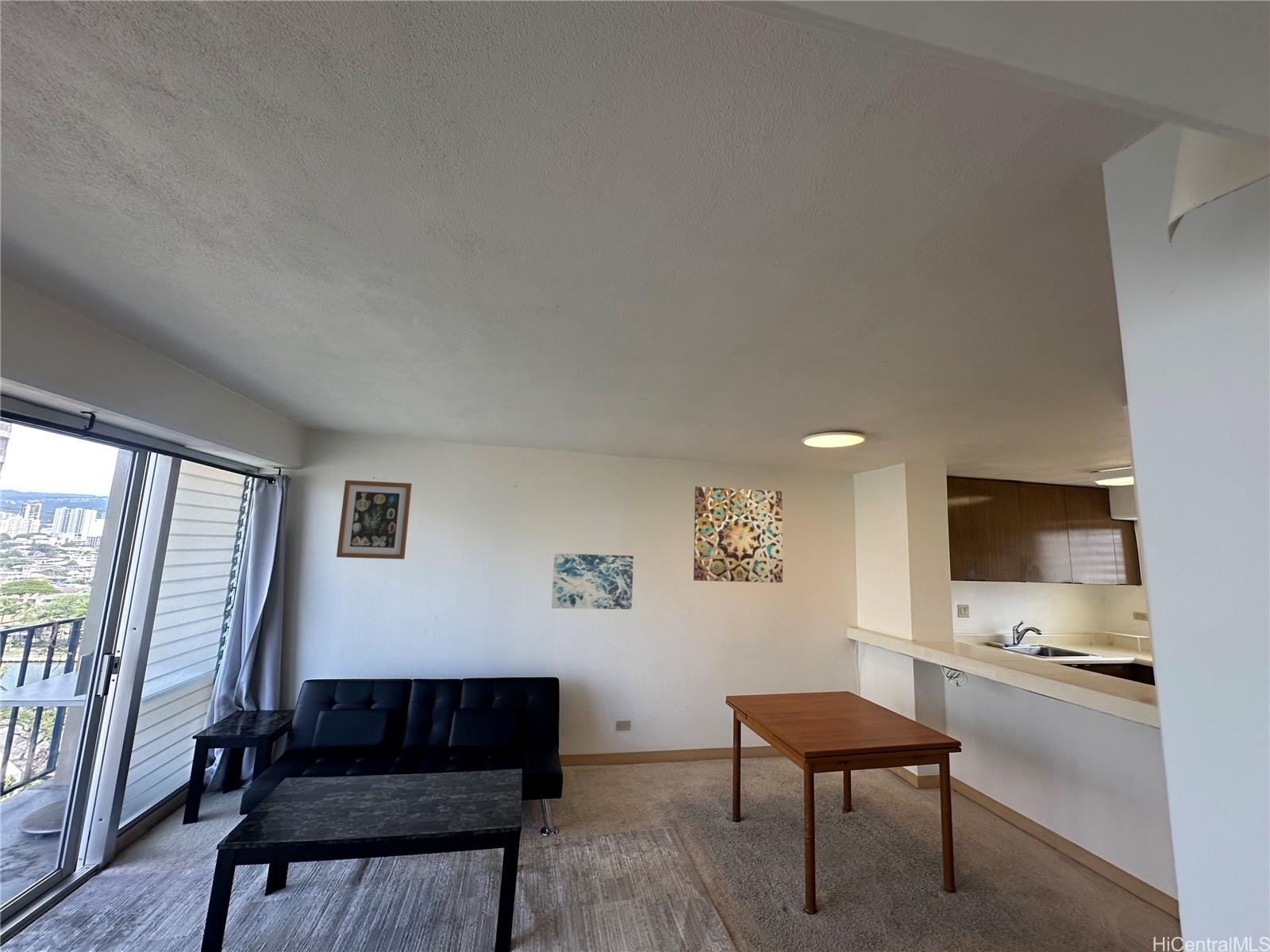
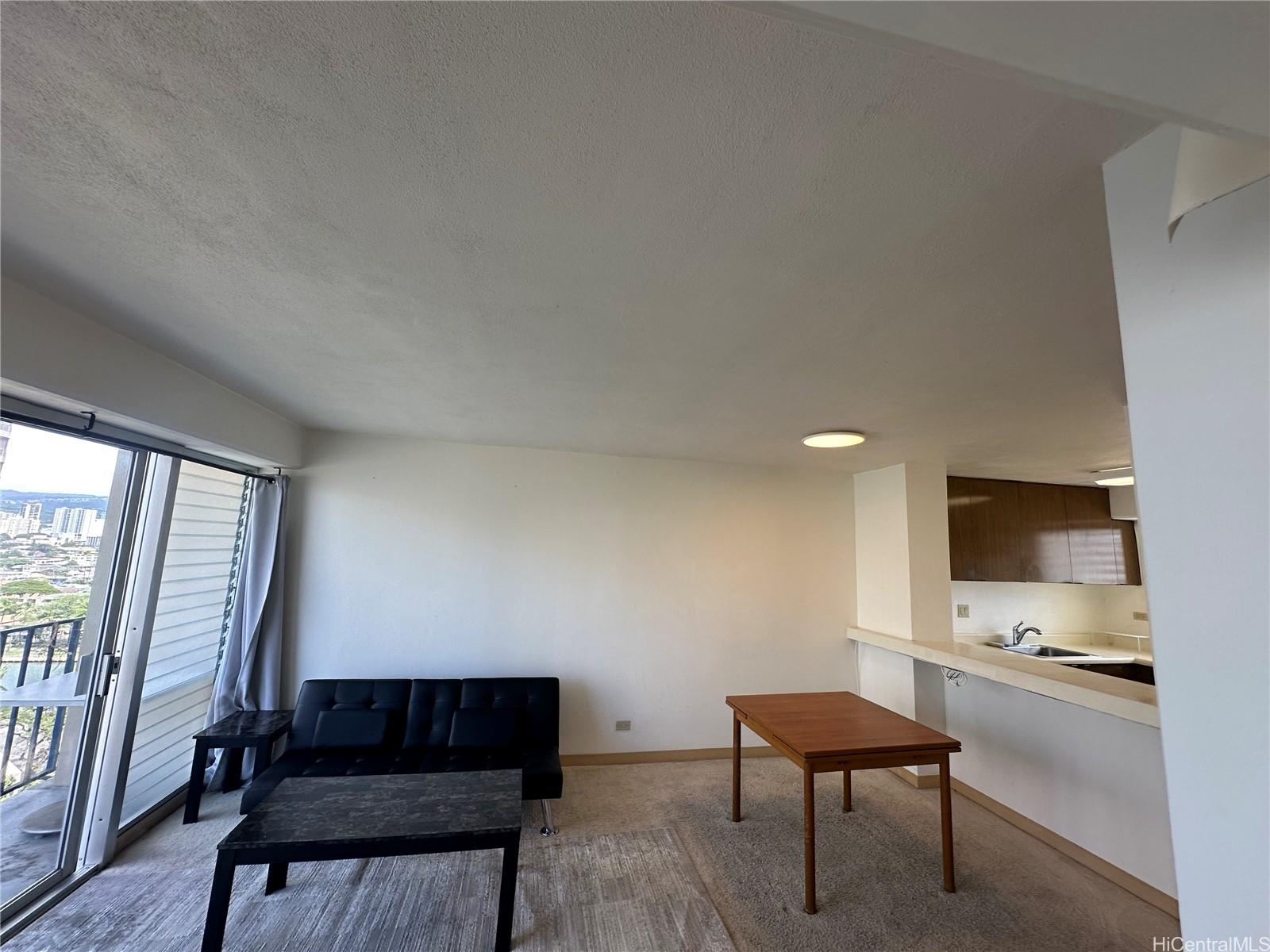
- wall art (593, 581)
- wall art (738, 535)
- wall art (375, 520)
